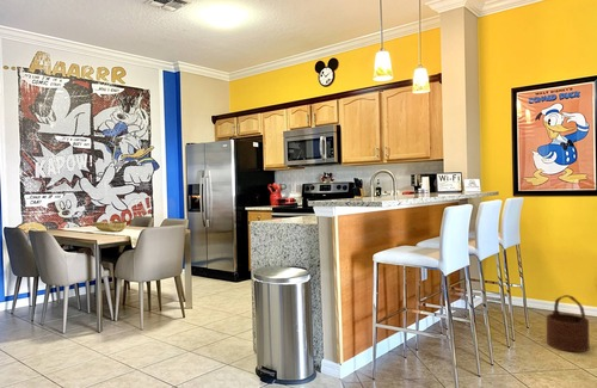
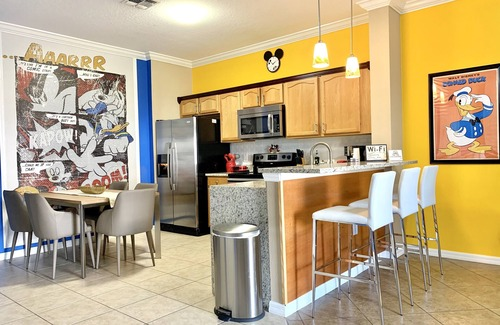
- wooden bucket (567, 320)
